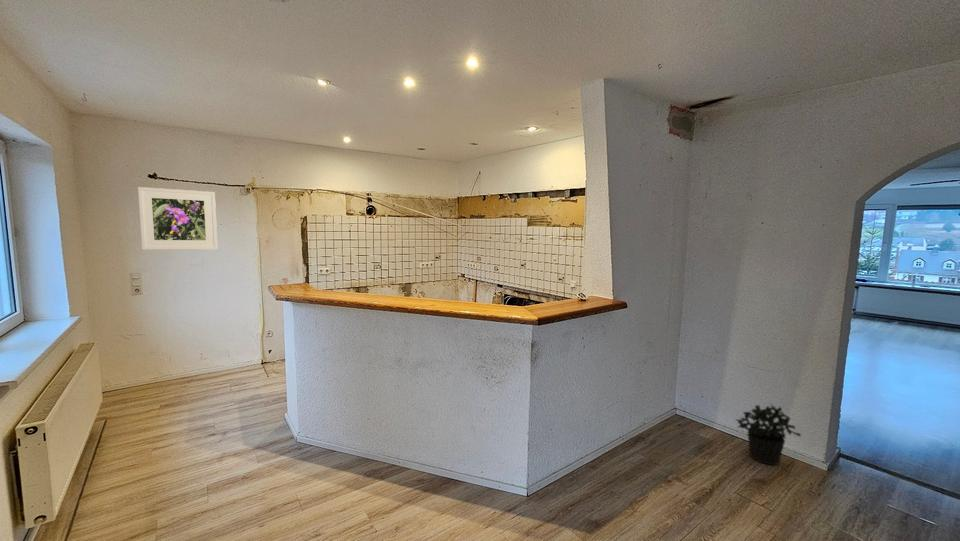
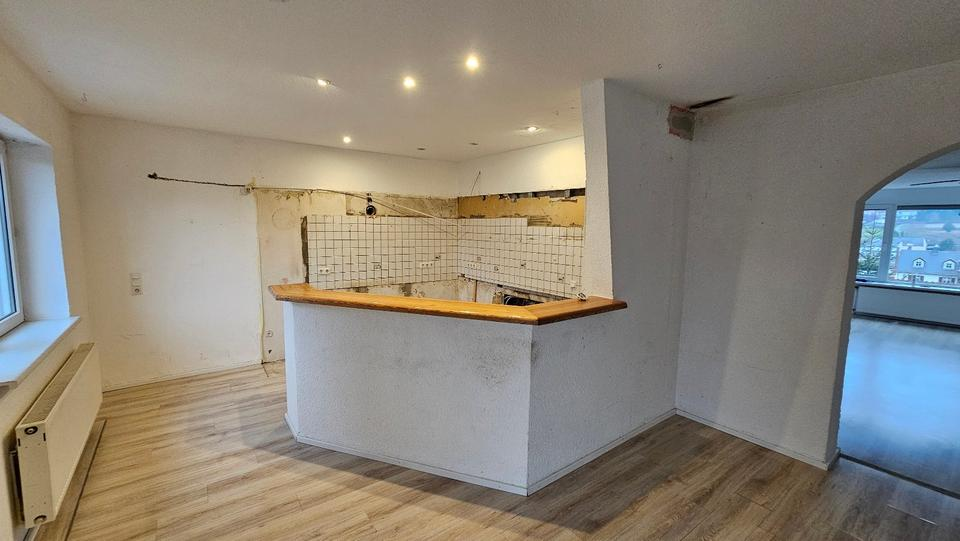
- potted plant (769, 432)
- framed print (179, 219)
